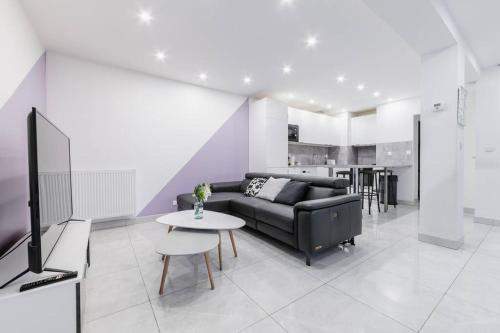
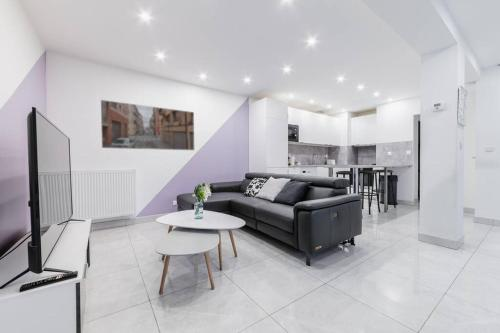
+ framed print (152, 128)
